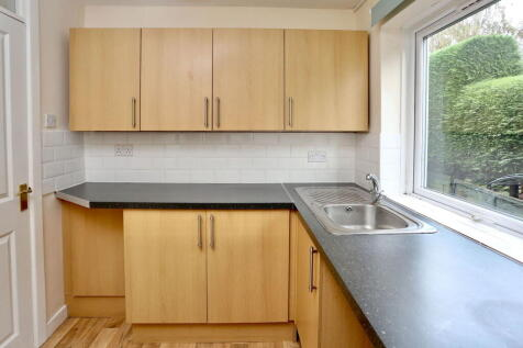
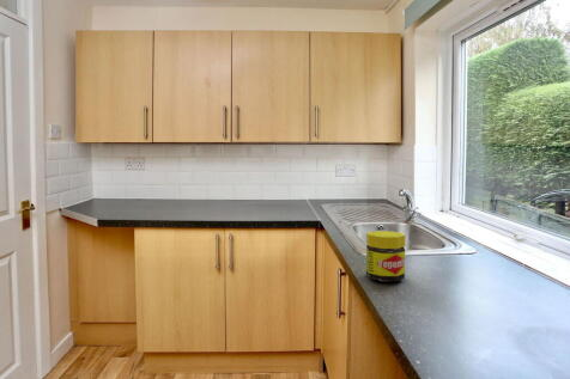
+ jar (384, 256)
